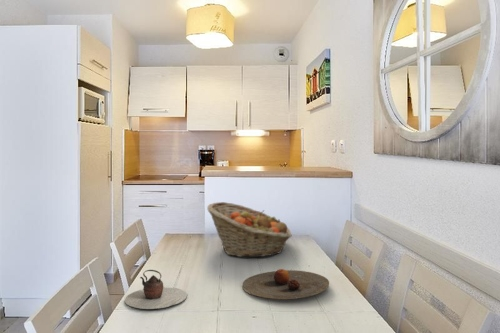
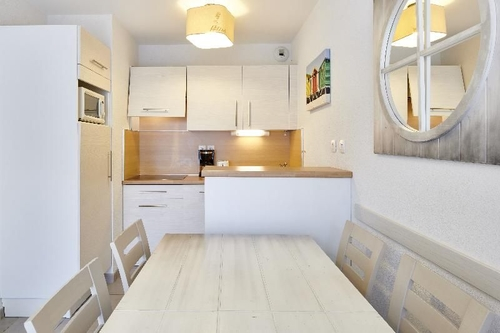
- plate (285, 279)
- fruit basket (249, 226)
- teapot (156, 283)
